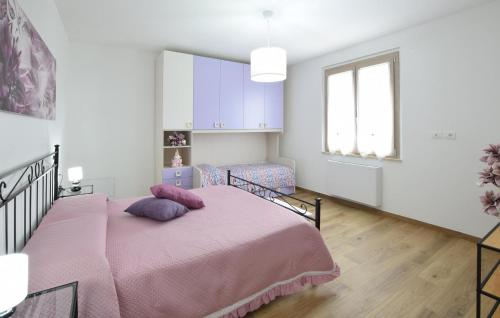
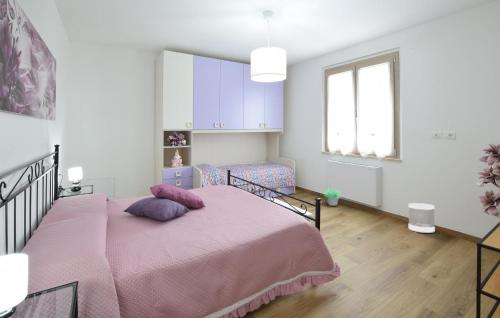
+ potted plant (332, 194)
+ wastebasket (421, 217)
